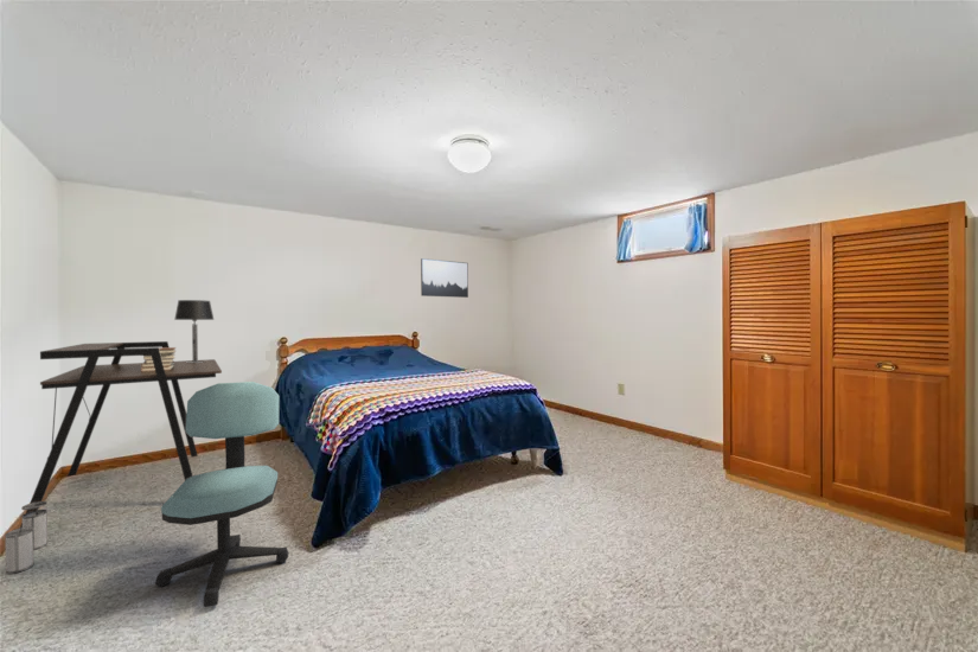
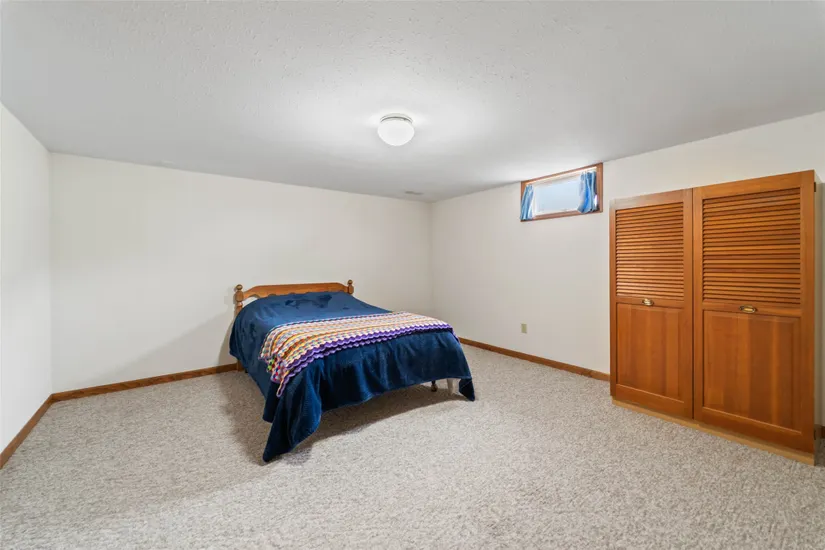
- table lamp (194, 331)
- office chair (225, 479)
- wall art (445, 279)
- trash can (27, 532)
- desk (165, 407)
- book stack (161, 358)
